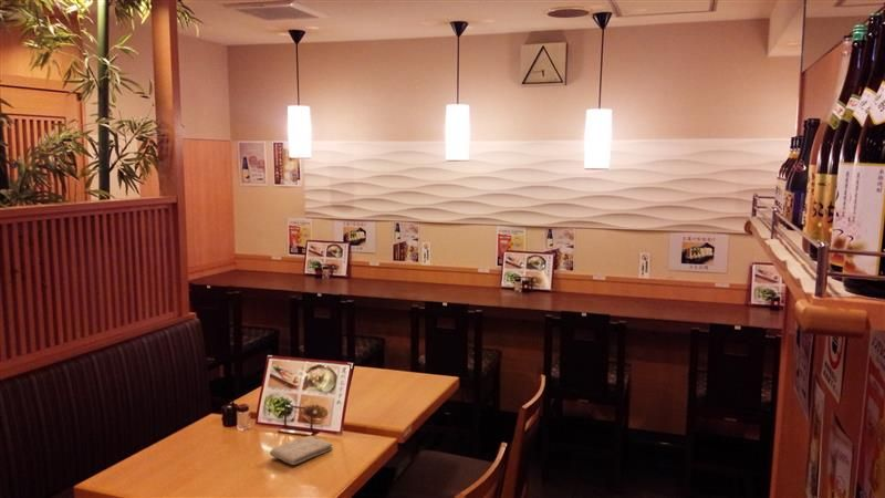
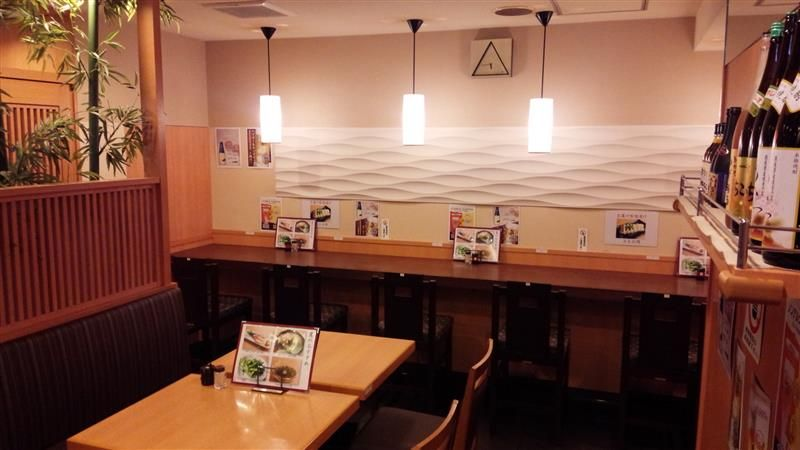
- washcloth (302, 448)
